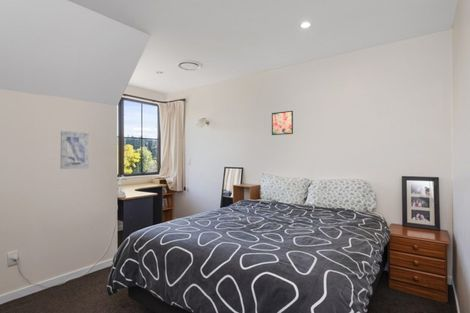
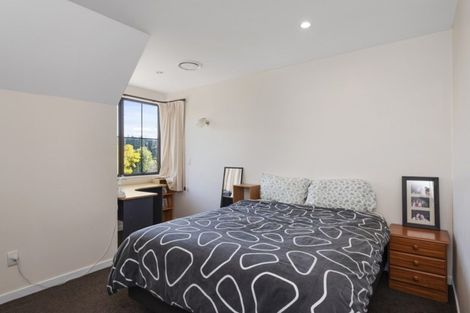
- wall art (75, 150)
- wall art (282, 123)
